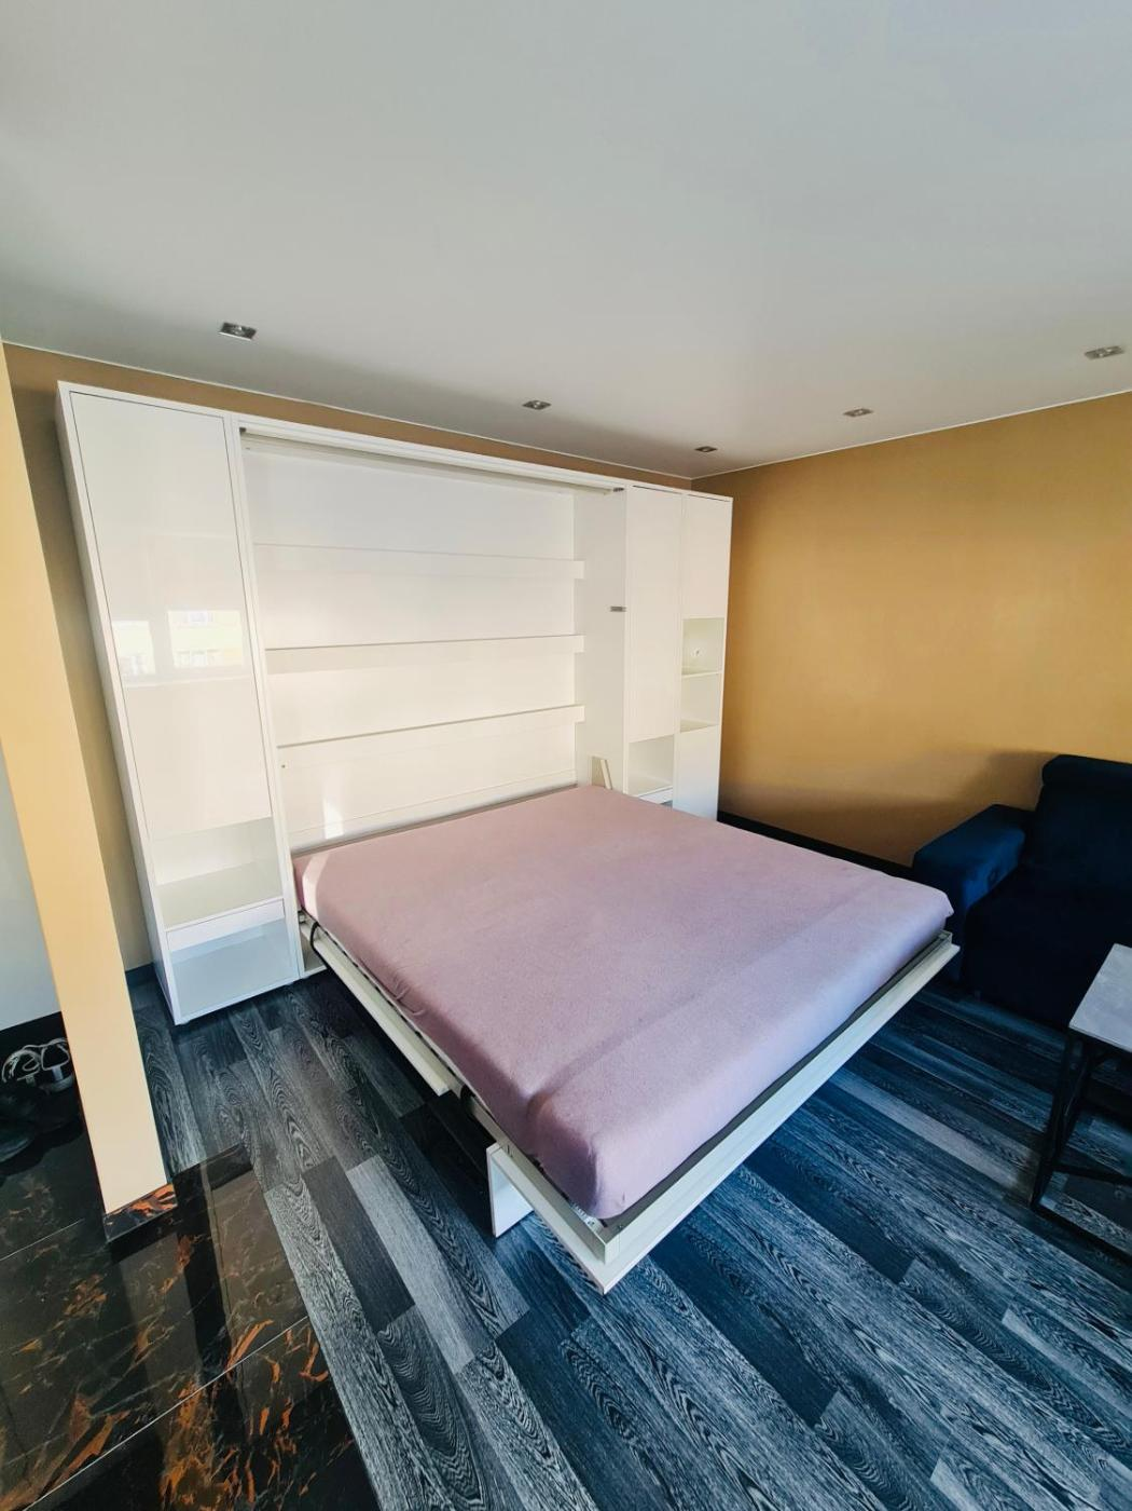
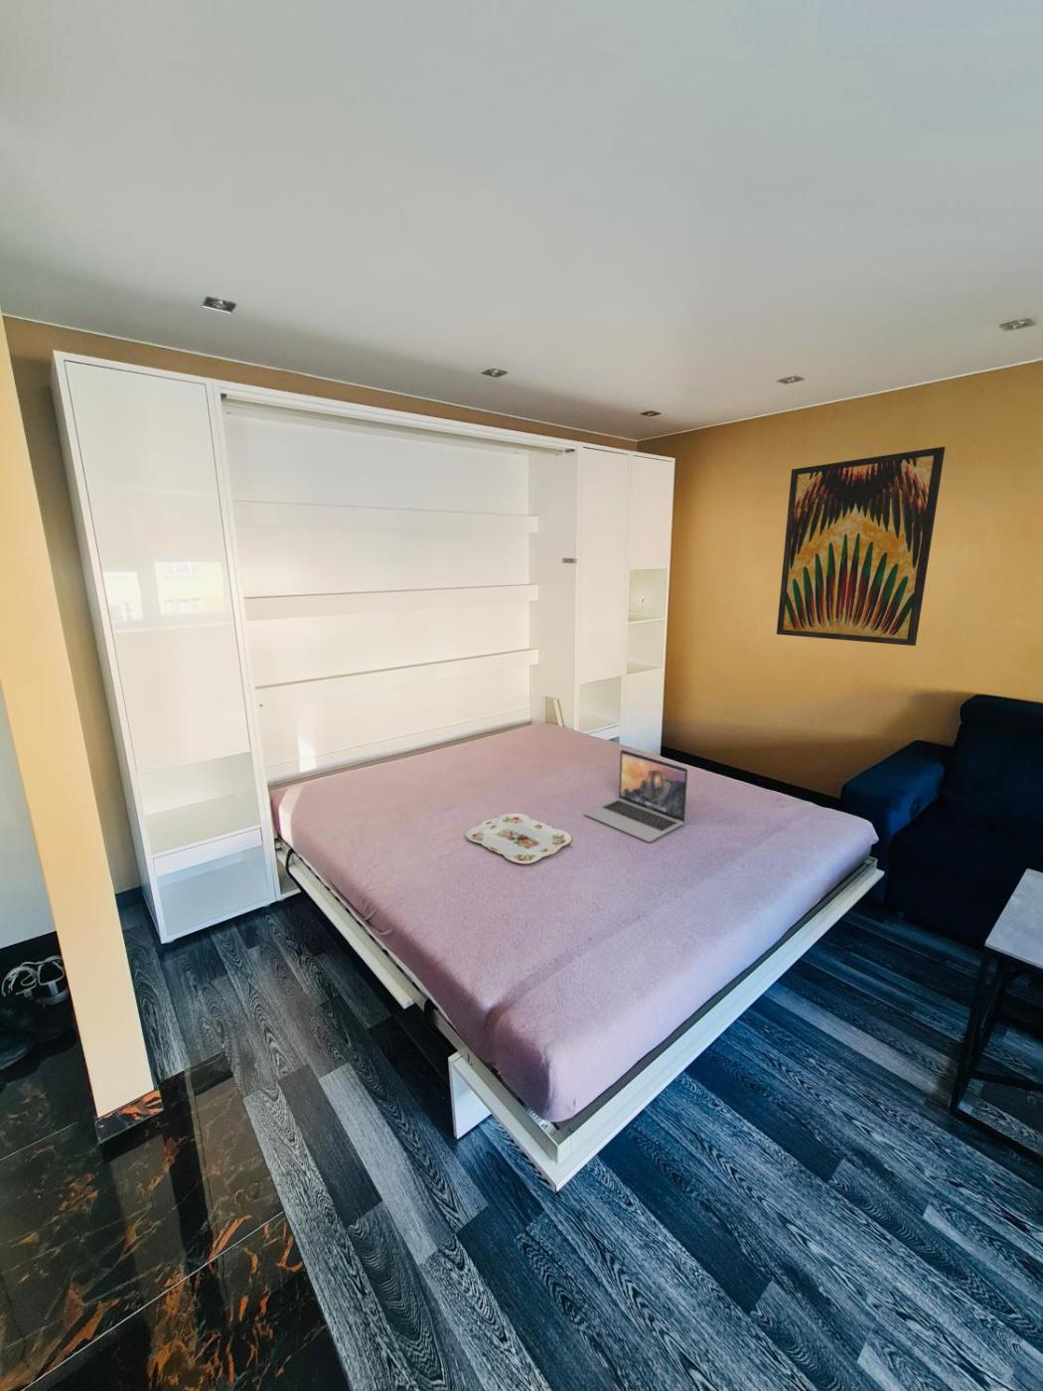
+ serving tray (517, 837)
+ wall art (850, 552)
+ laptop (633, 792)
